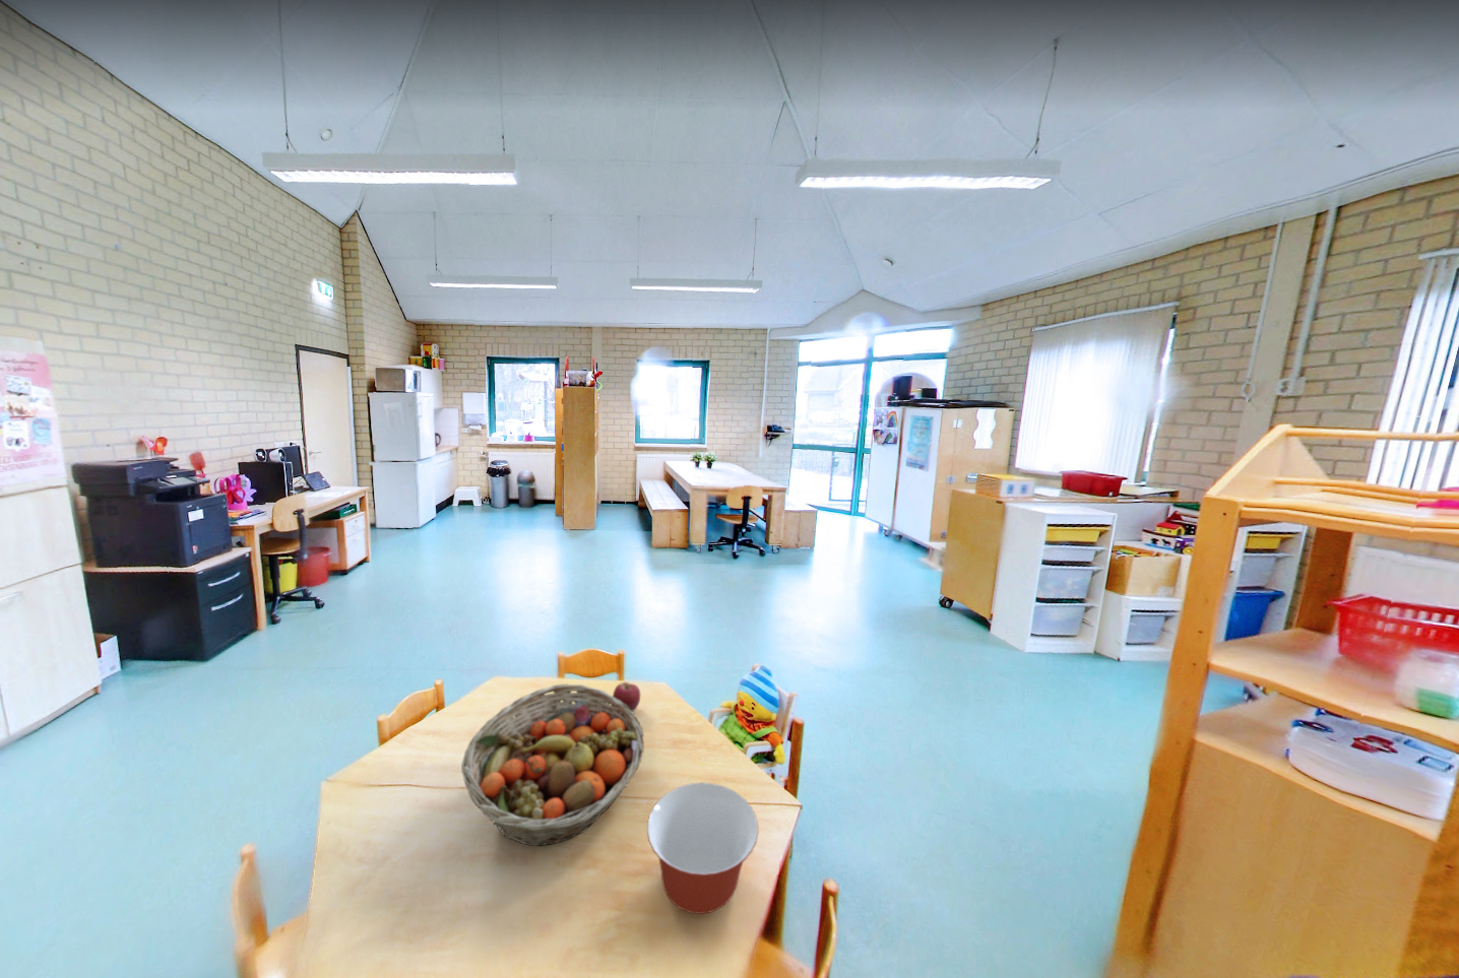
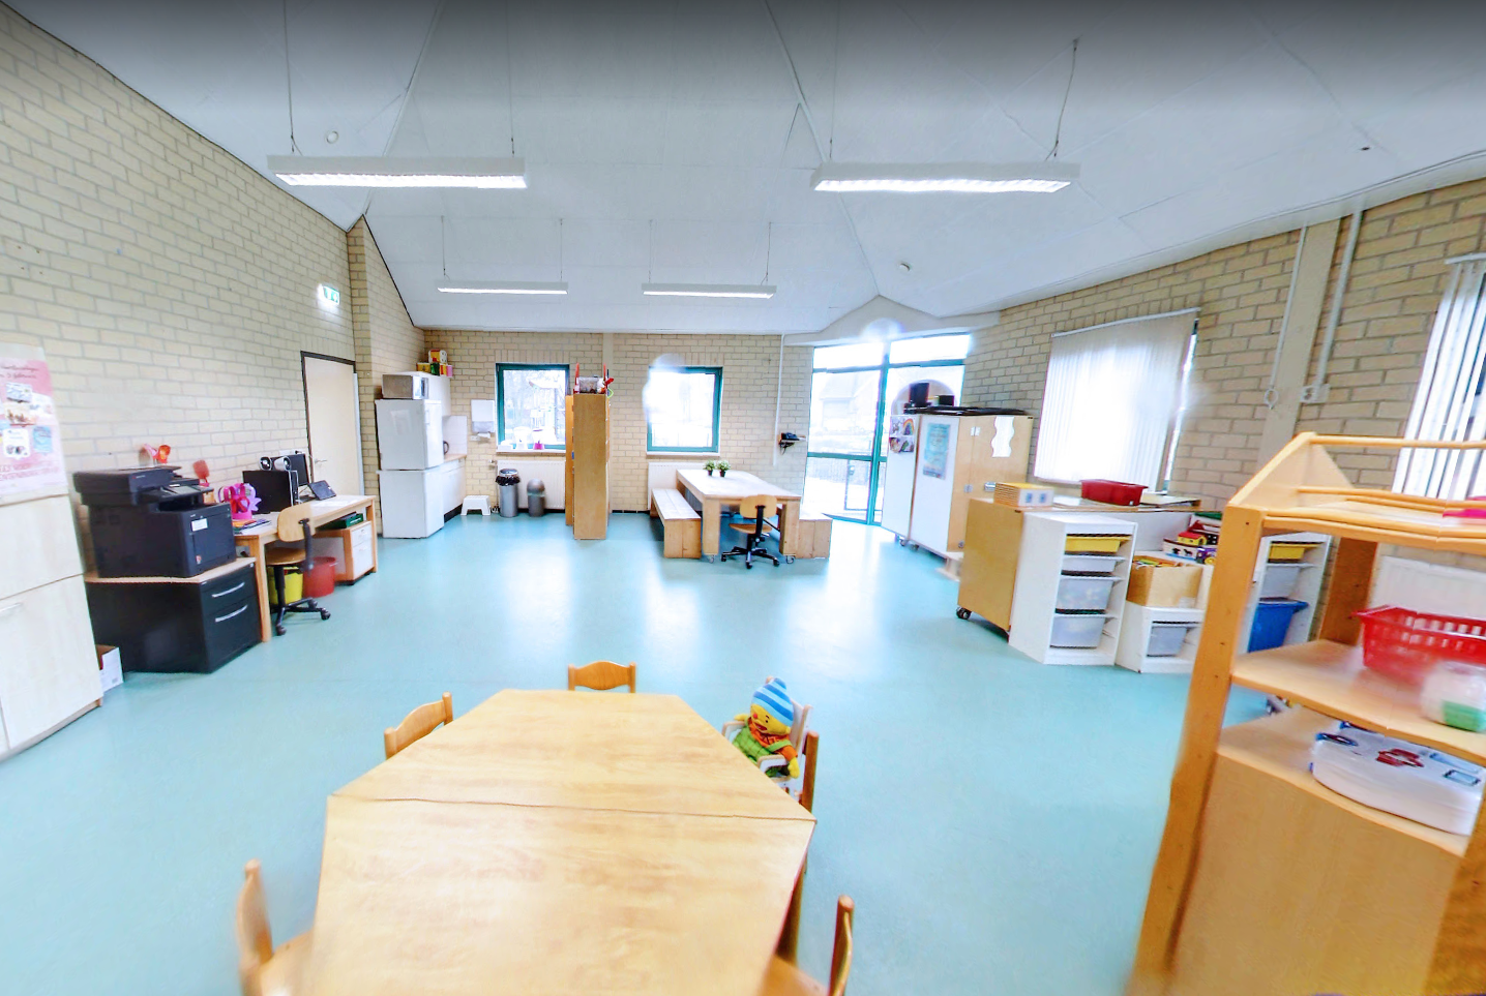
- mixing bowl (701, 854)
- apple (626, 696)
- fruit basket (560, 758)
